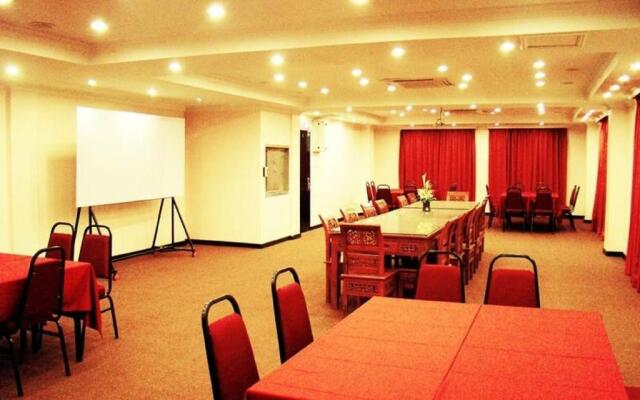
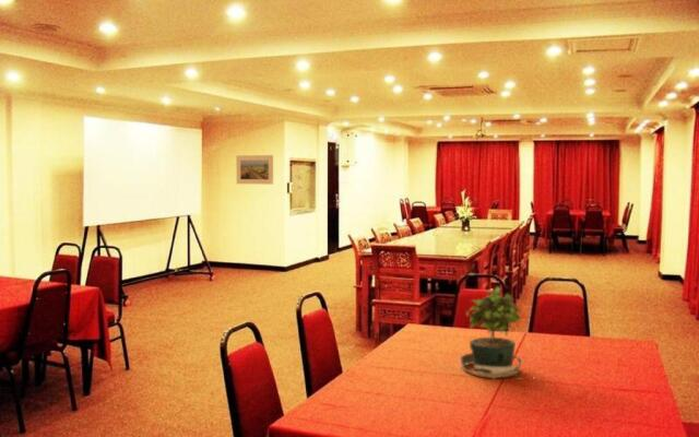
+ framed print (254, 169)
+ potted plant (498, 330)
